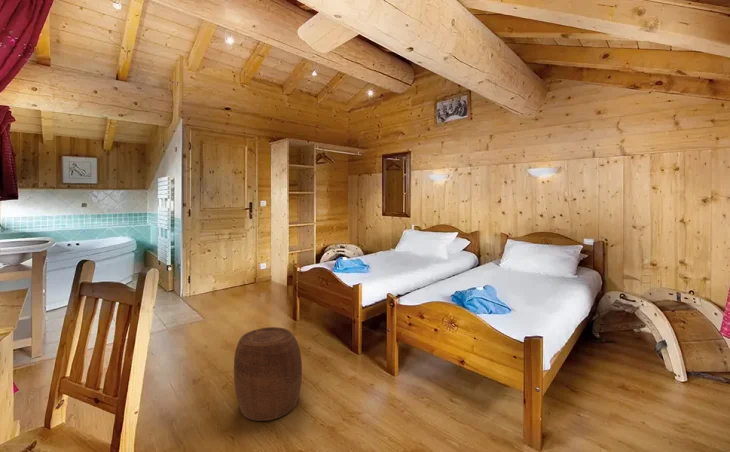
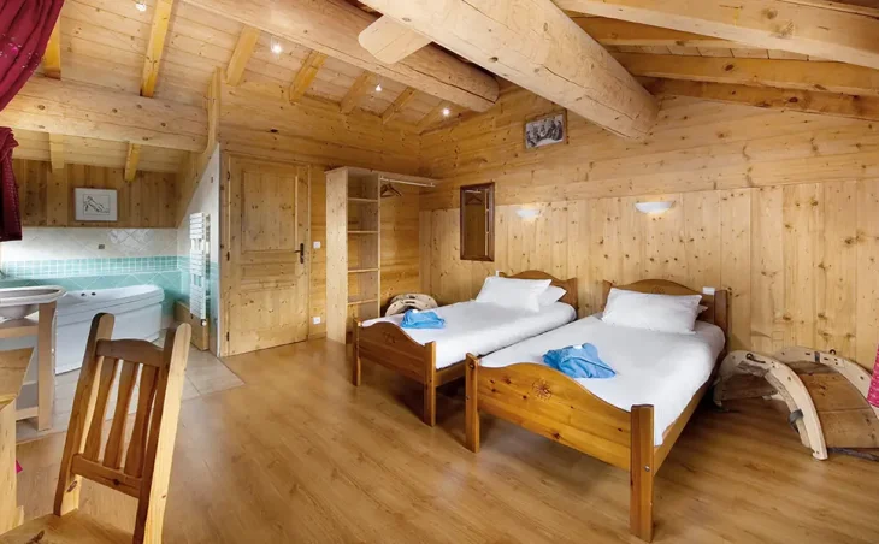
- stool (268, 369)
